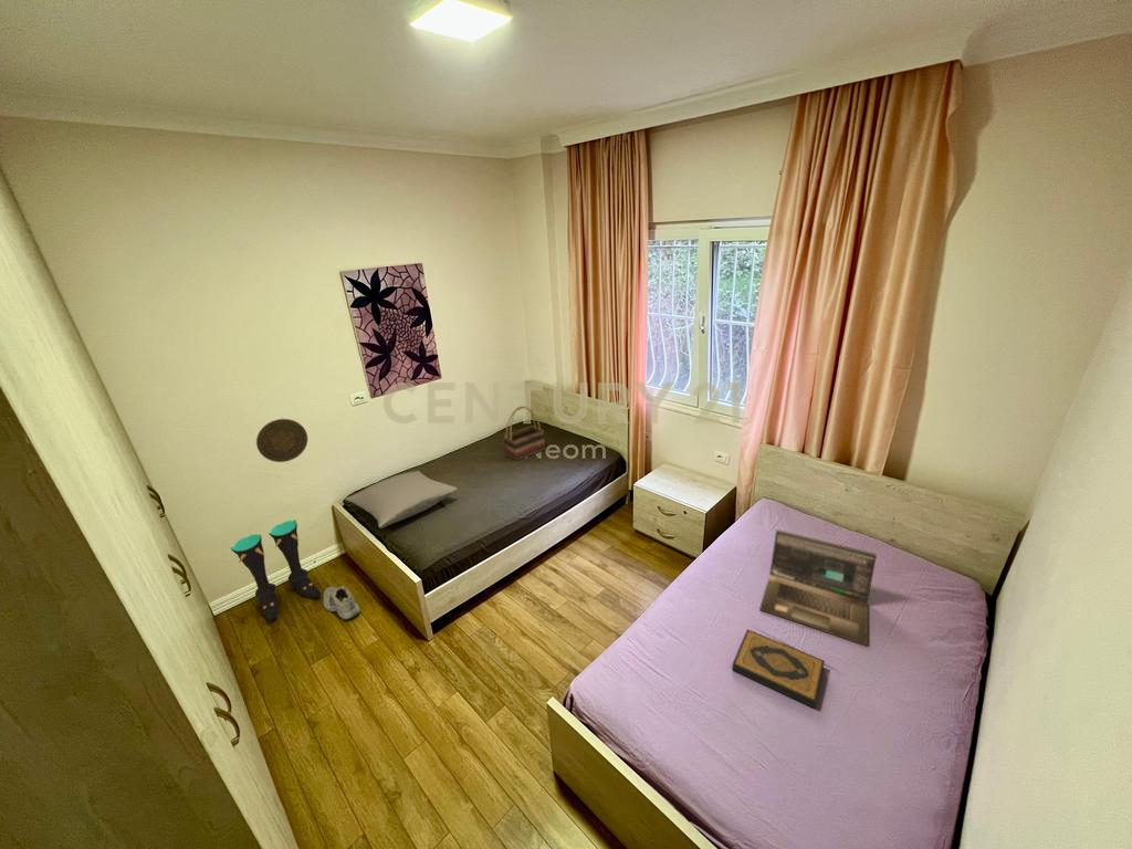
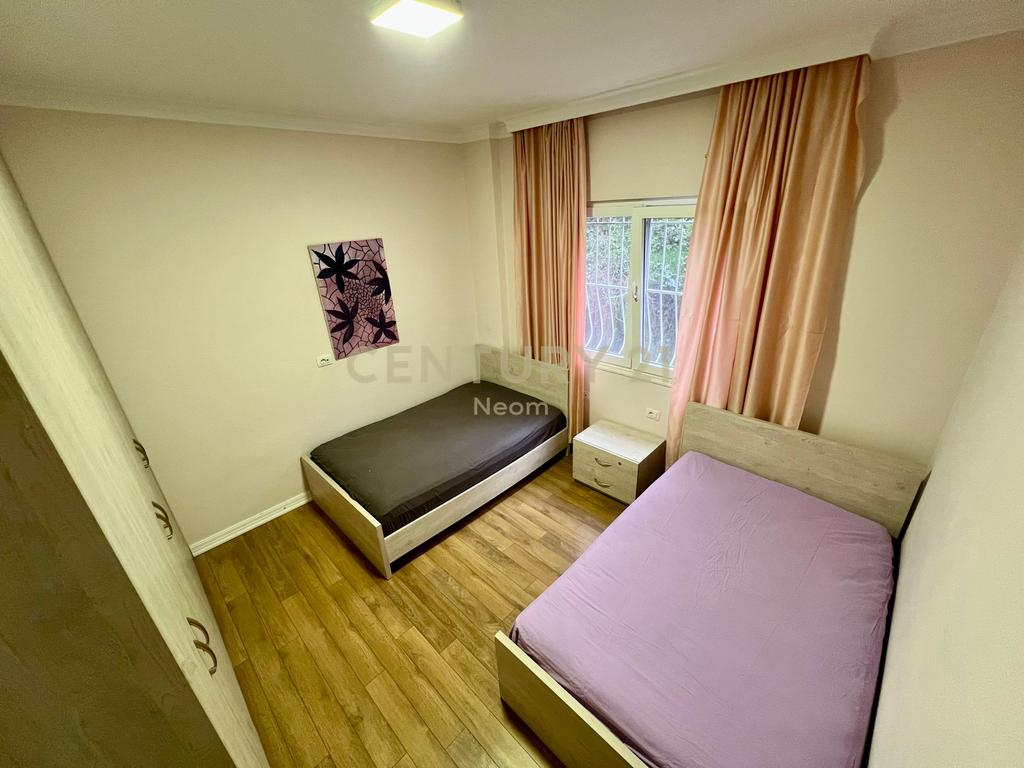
- decorative plate (283, 440)
- laptop (817, 581)
- woven basket (523, 430)
- pillow (401, 494)
- boots (264, 567)
- shoe (337, 597)
- hardback book (777, 665)
